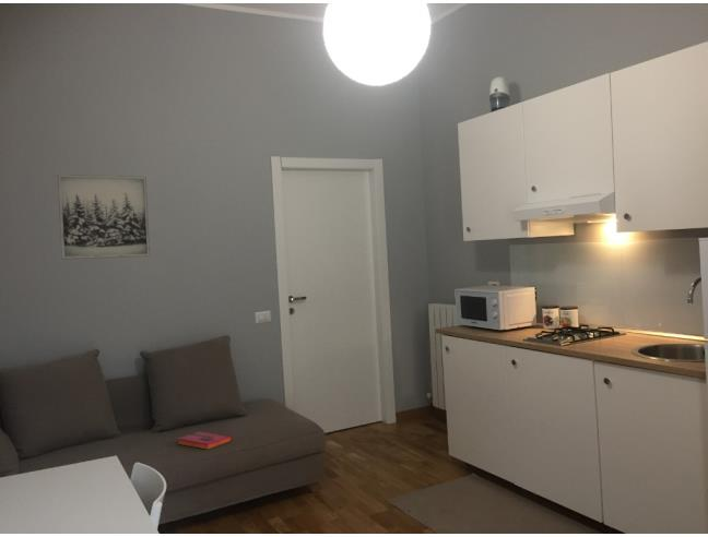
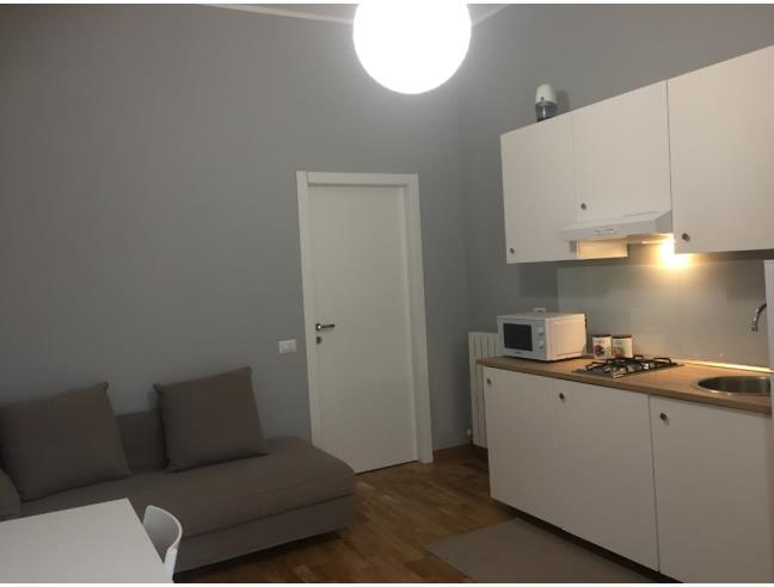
- wall art (105, 216)
- hardback book (204, 439)
